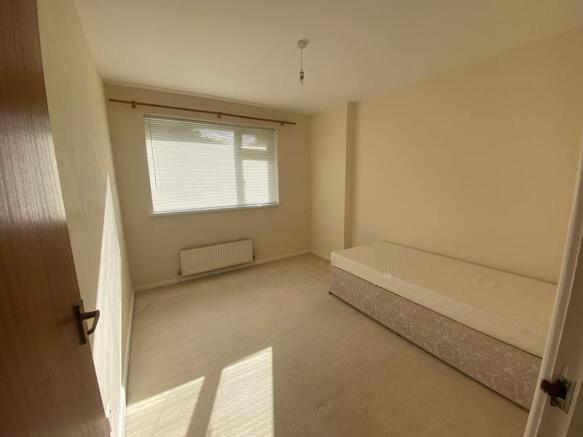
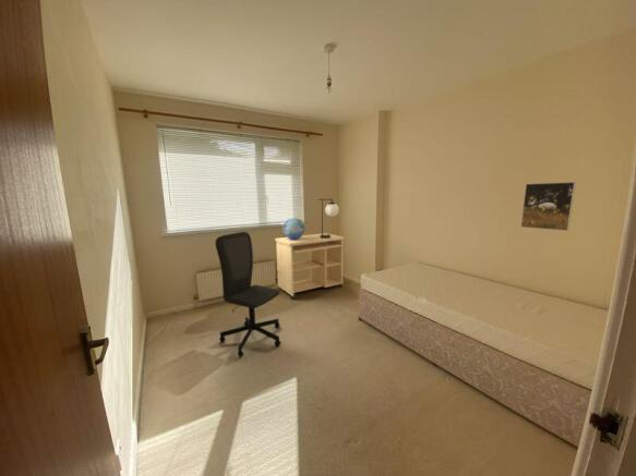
+ lamp (329, 216)
+ office chair (252, 288)
+ desk (310, 263)
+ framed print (545, 206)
+ decorative globe (293, 228)
